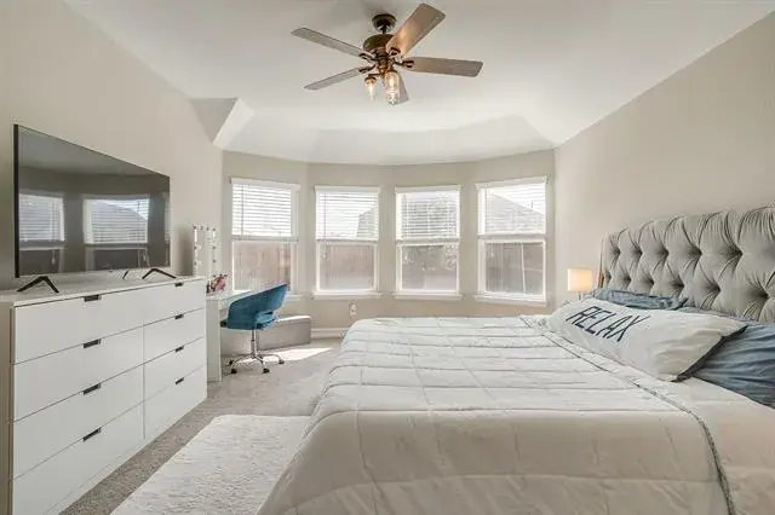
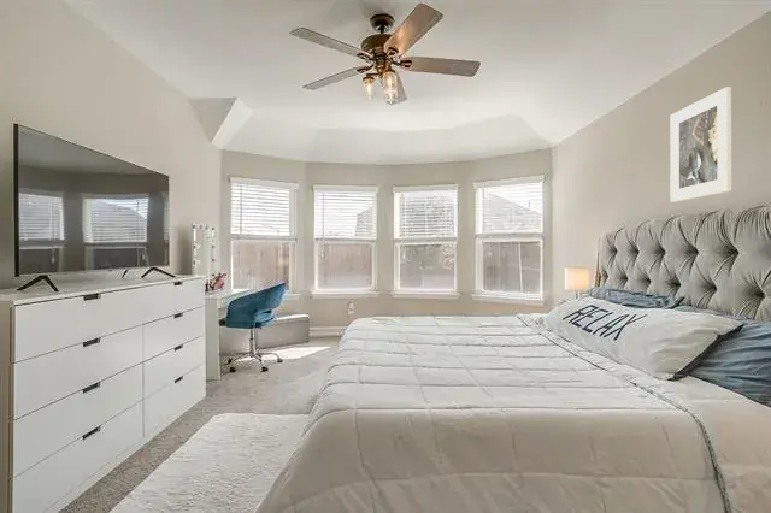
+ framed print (698, 149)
